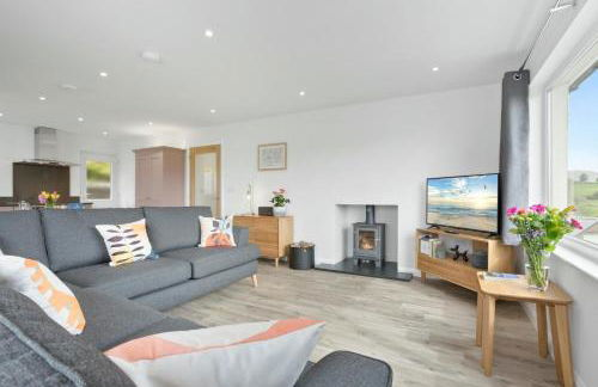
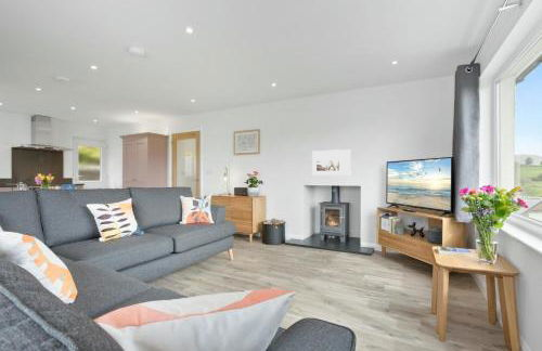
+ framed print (331, 162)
